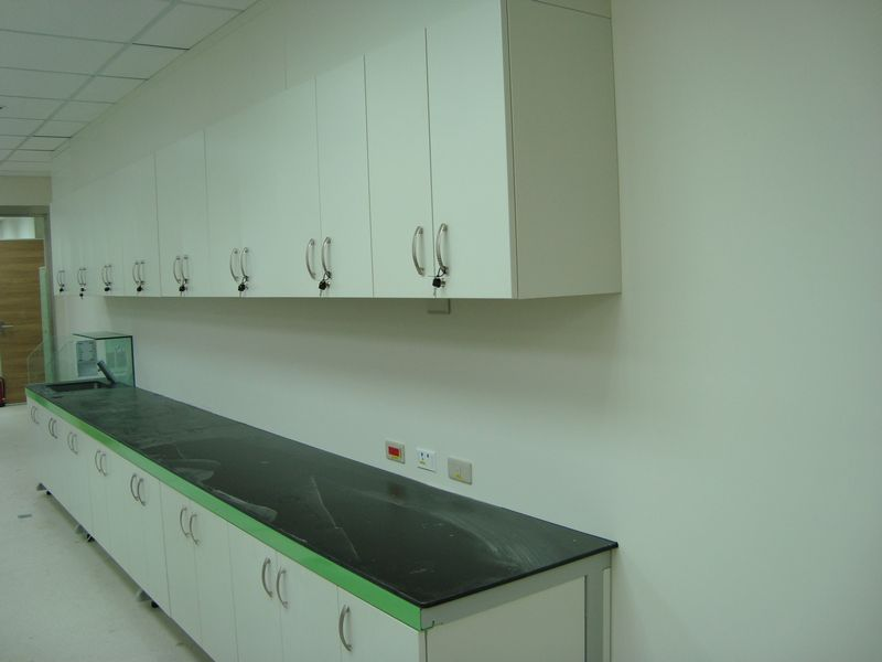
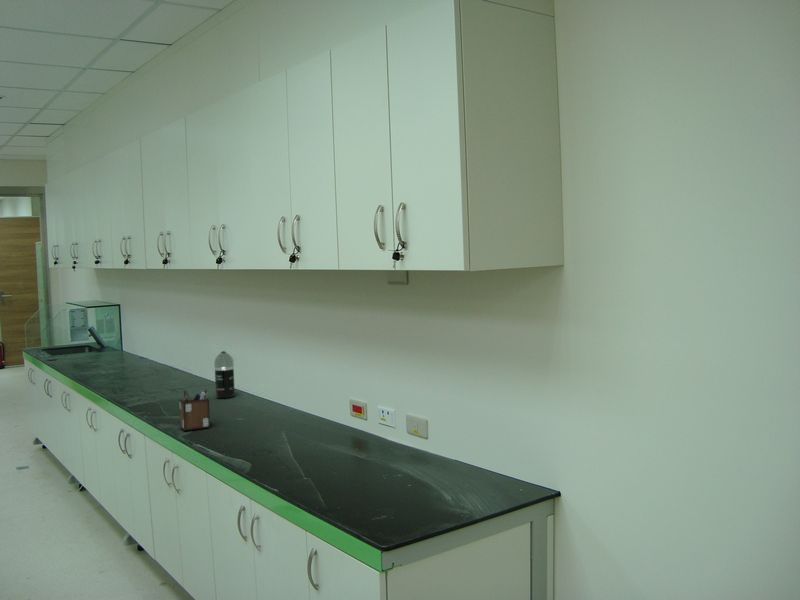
+ desk organizer (194, 408)
+ spray bottle (224, 374)
